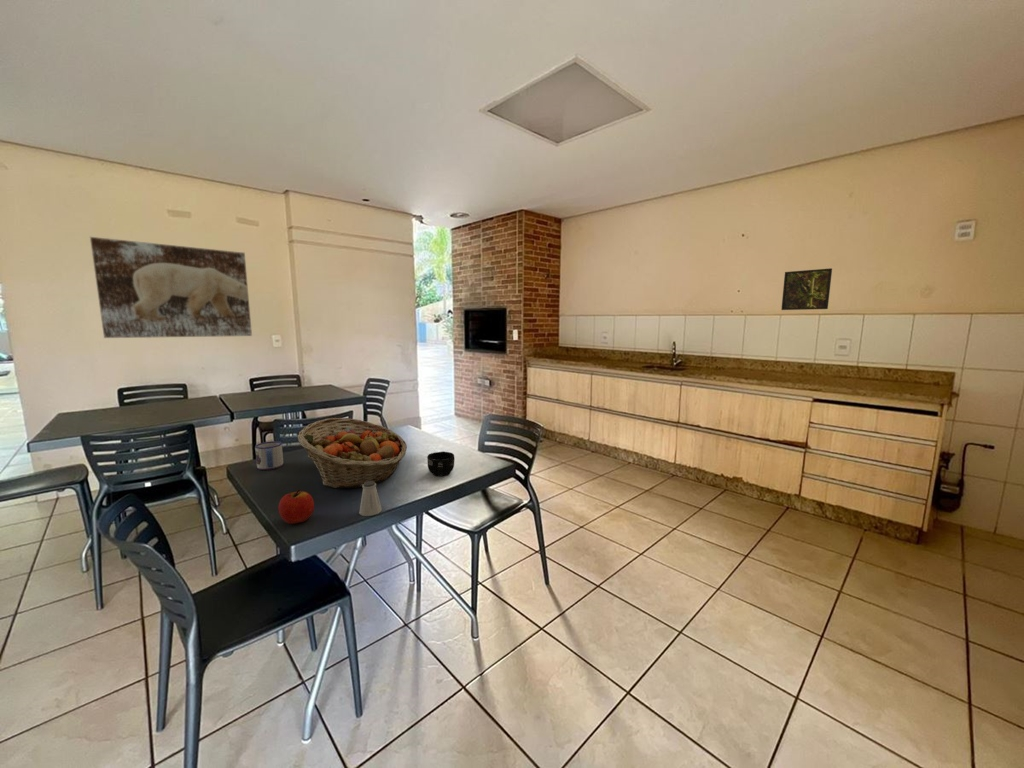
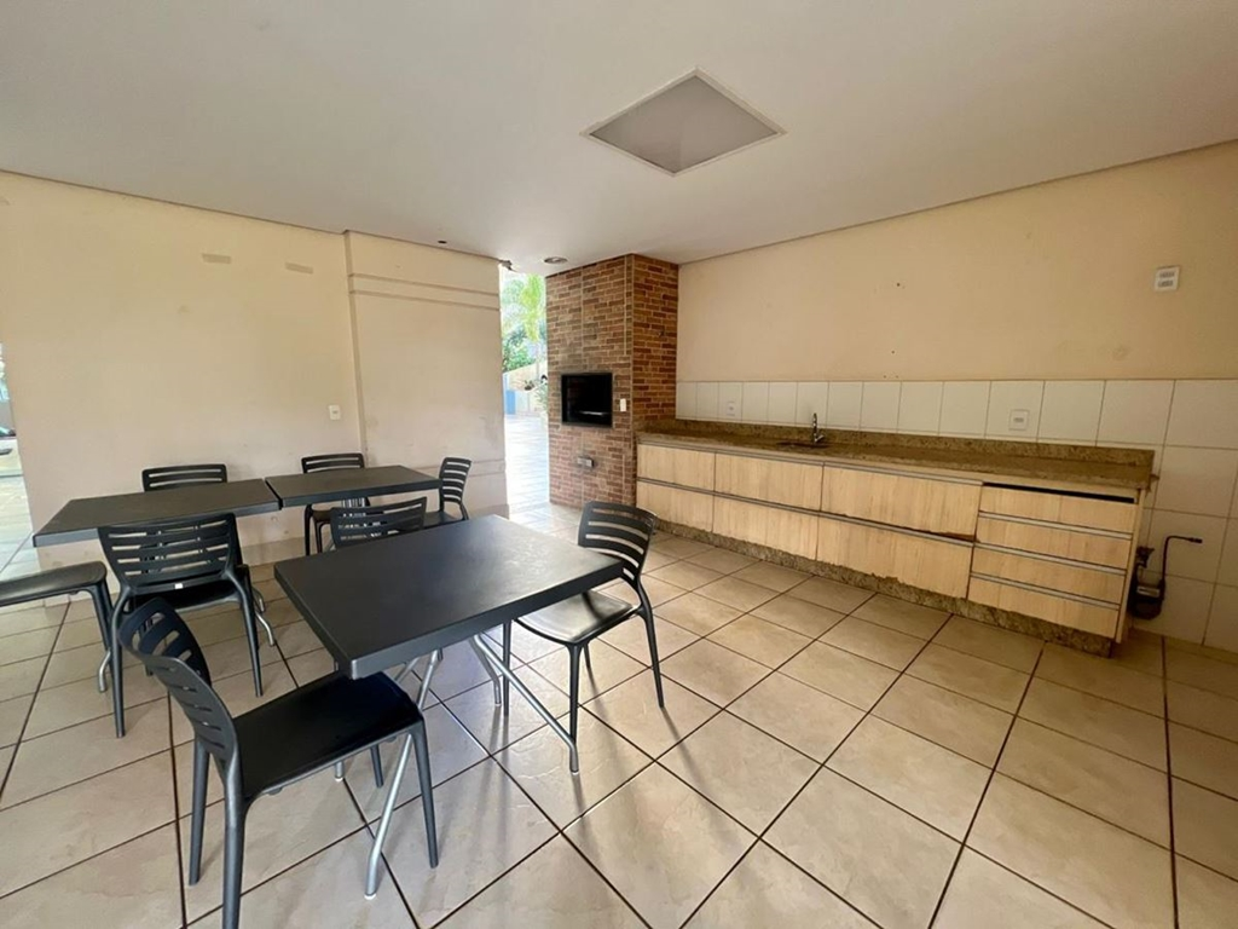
- mug (269, 456)
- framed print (179, 292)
- fruit basket (356, 448)
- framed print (805, 290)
- saltshaker (369, 497)
- mug (440, 465)
- apple (296, 505)
